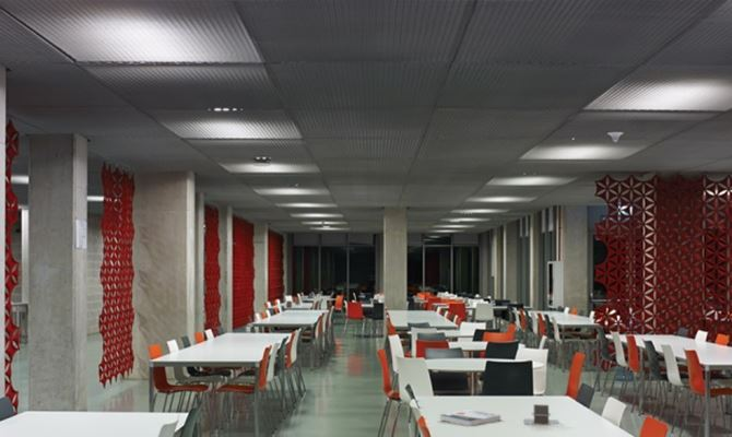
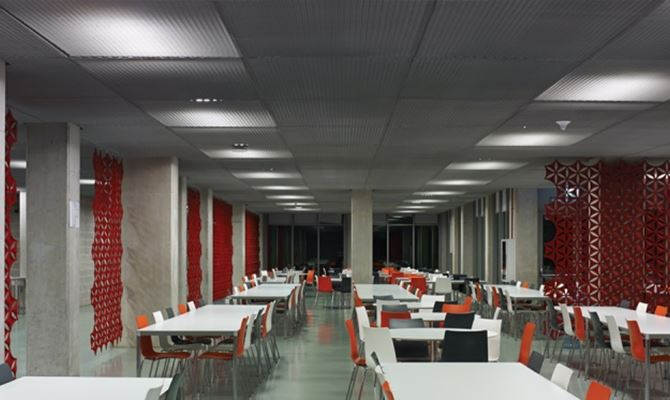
- book (470, 417)
- napkin holder (541, 413)
